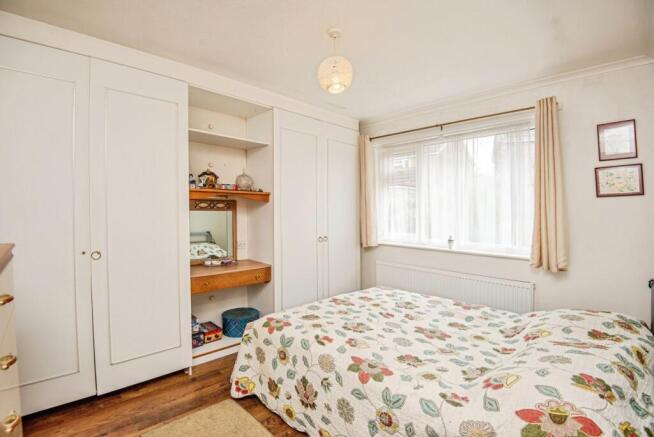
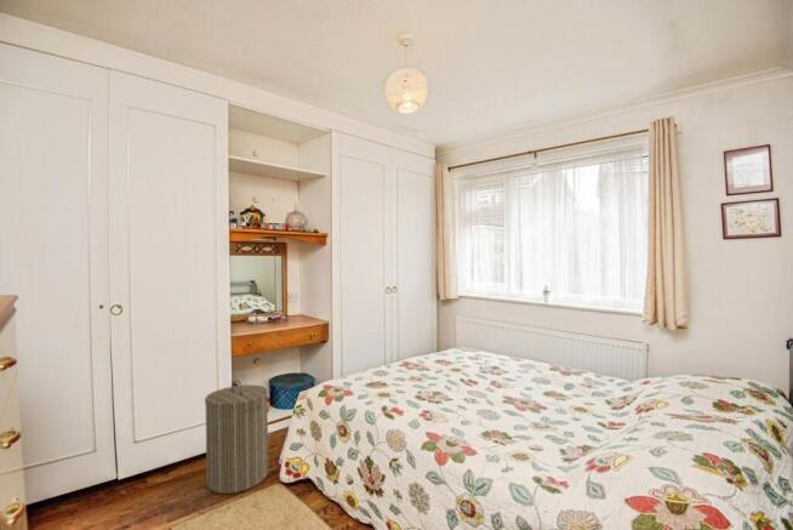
+ laundry hamper (236, 428)
